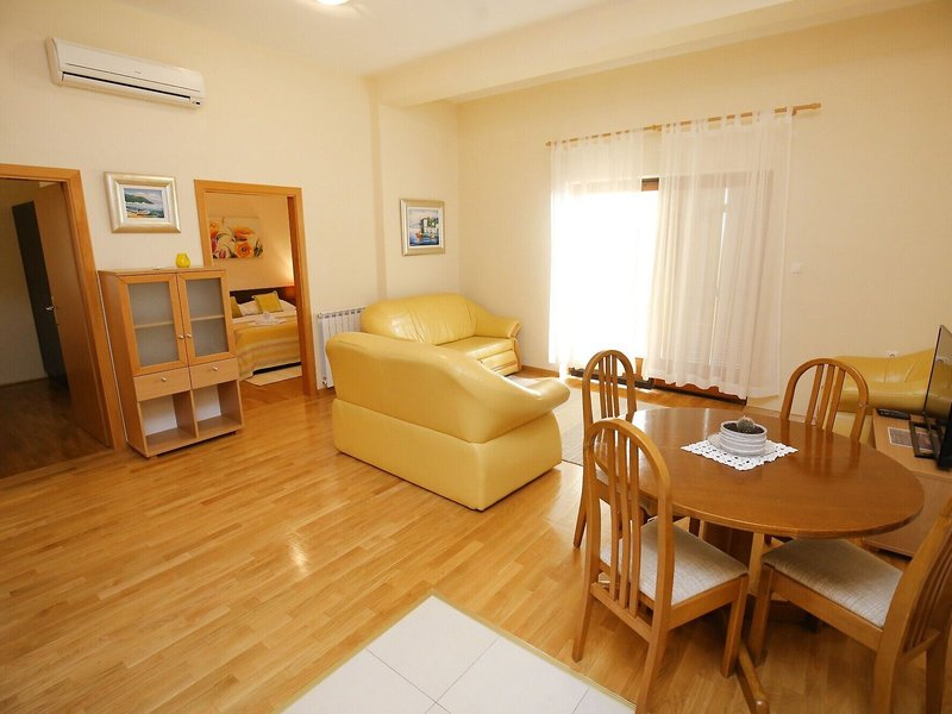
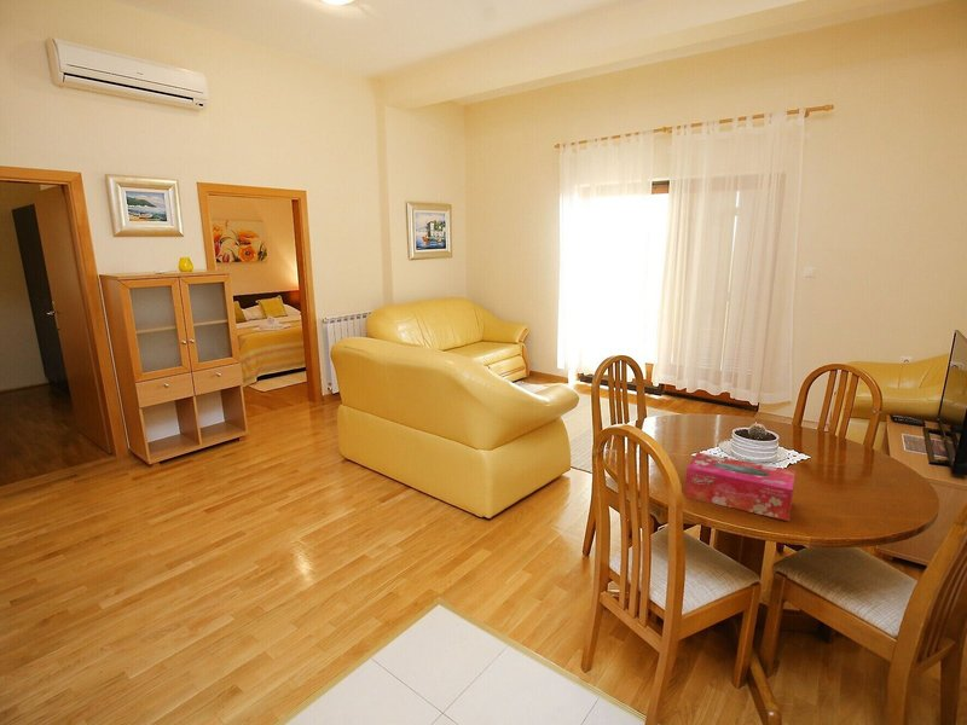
+ tissue box (739, 483)
